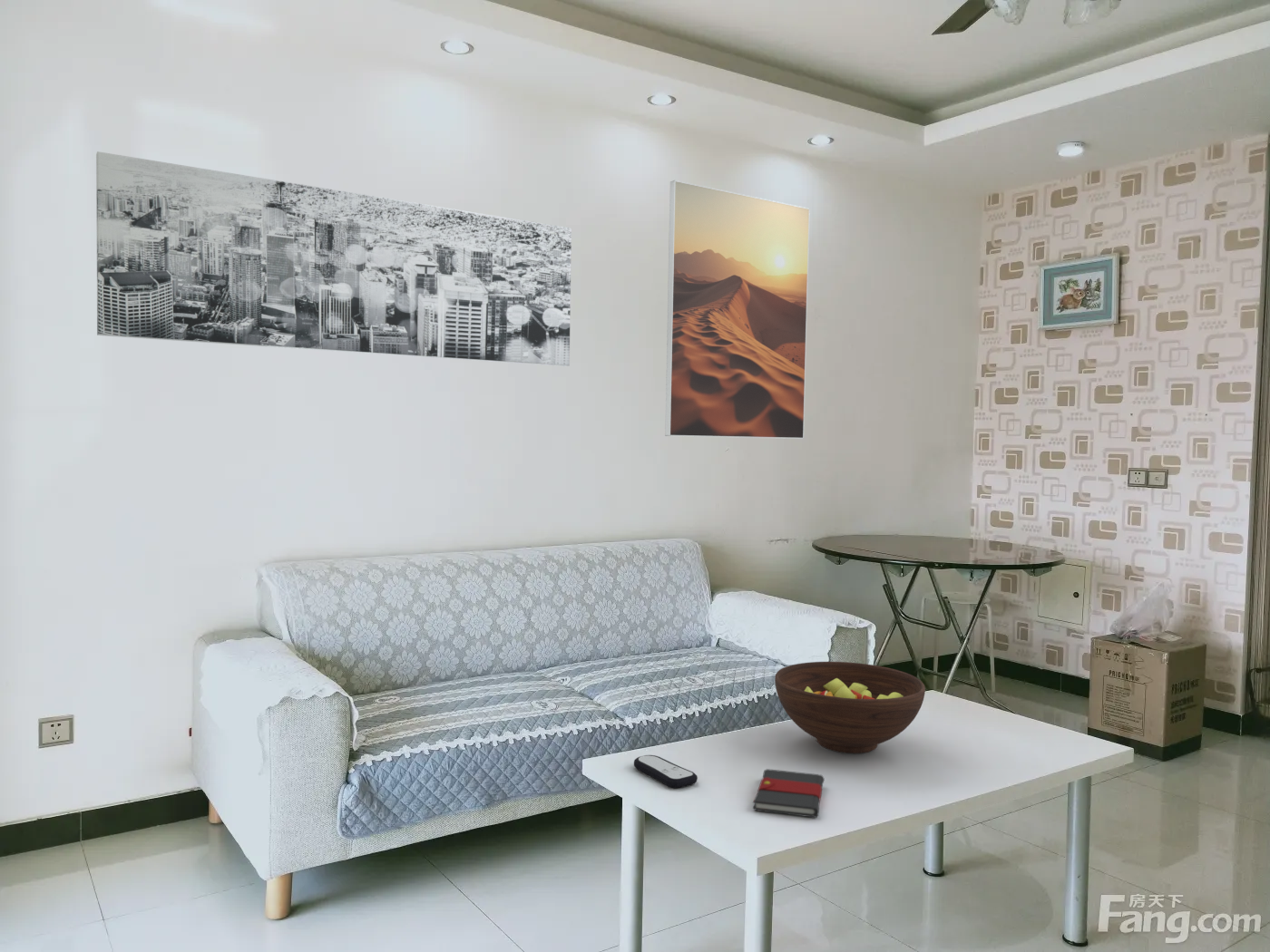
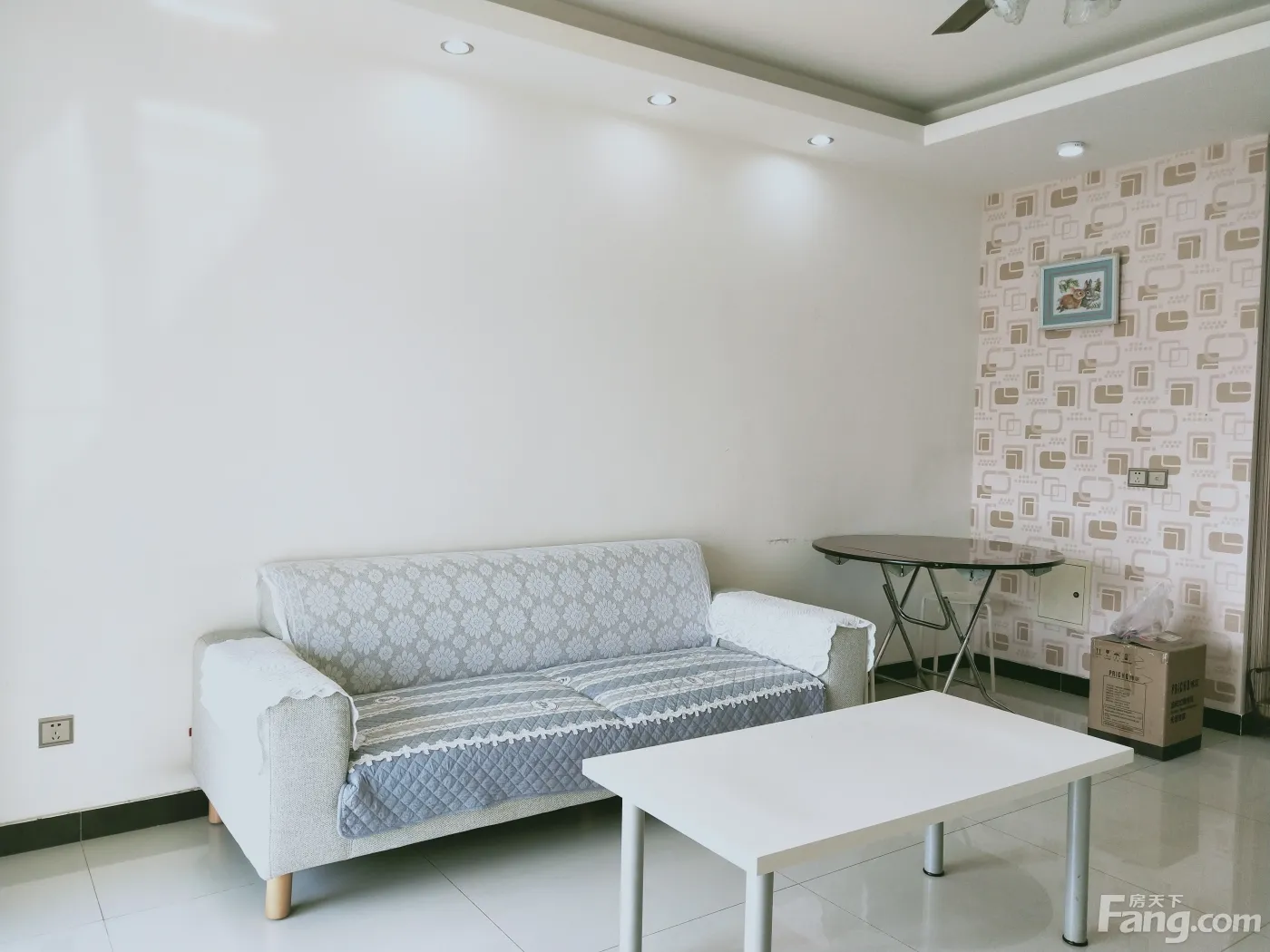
- wall art (365, 275)
- fruit bowl (847, 712)
- book (789, 791)
- remote control (663, 770)
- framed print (740, 316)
